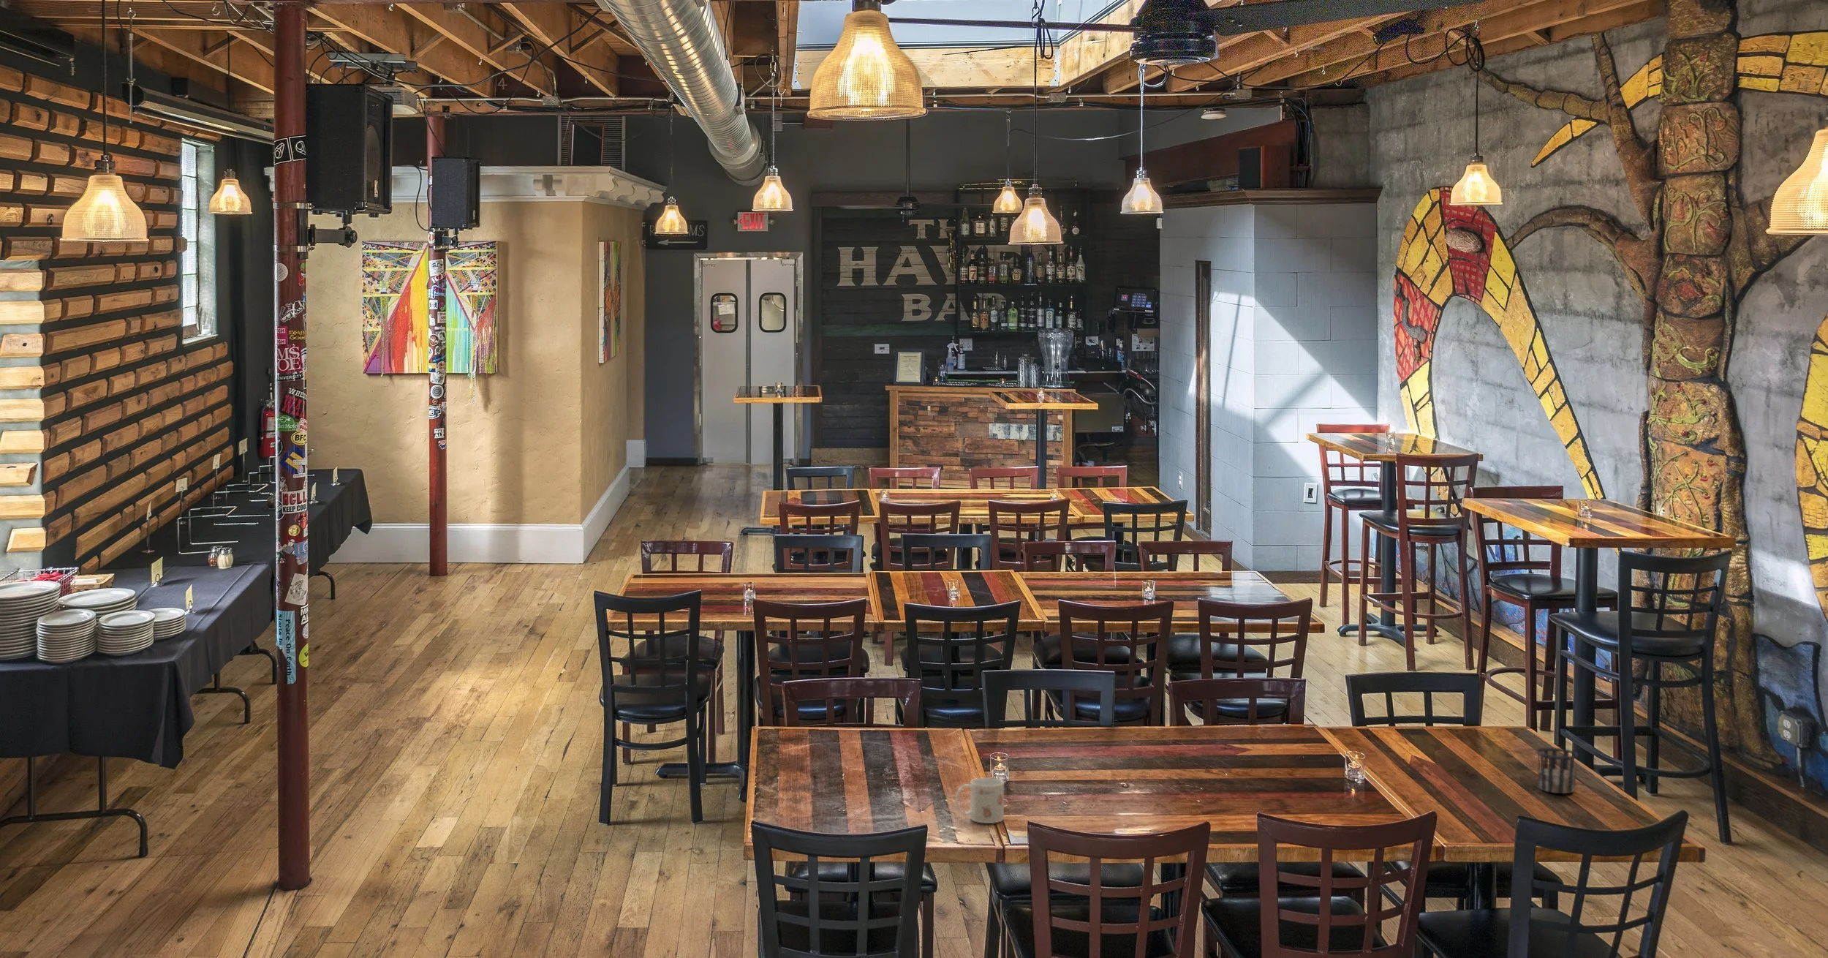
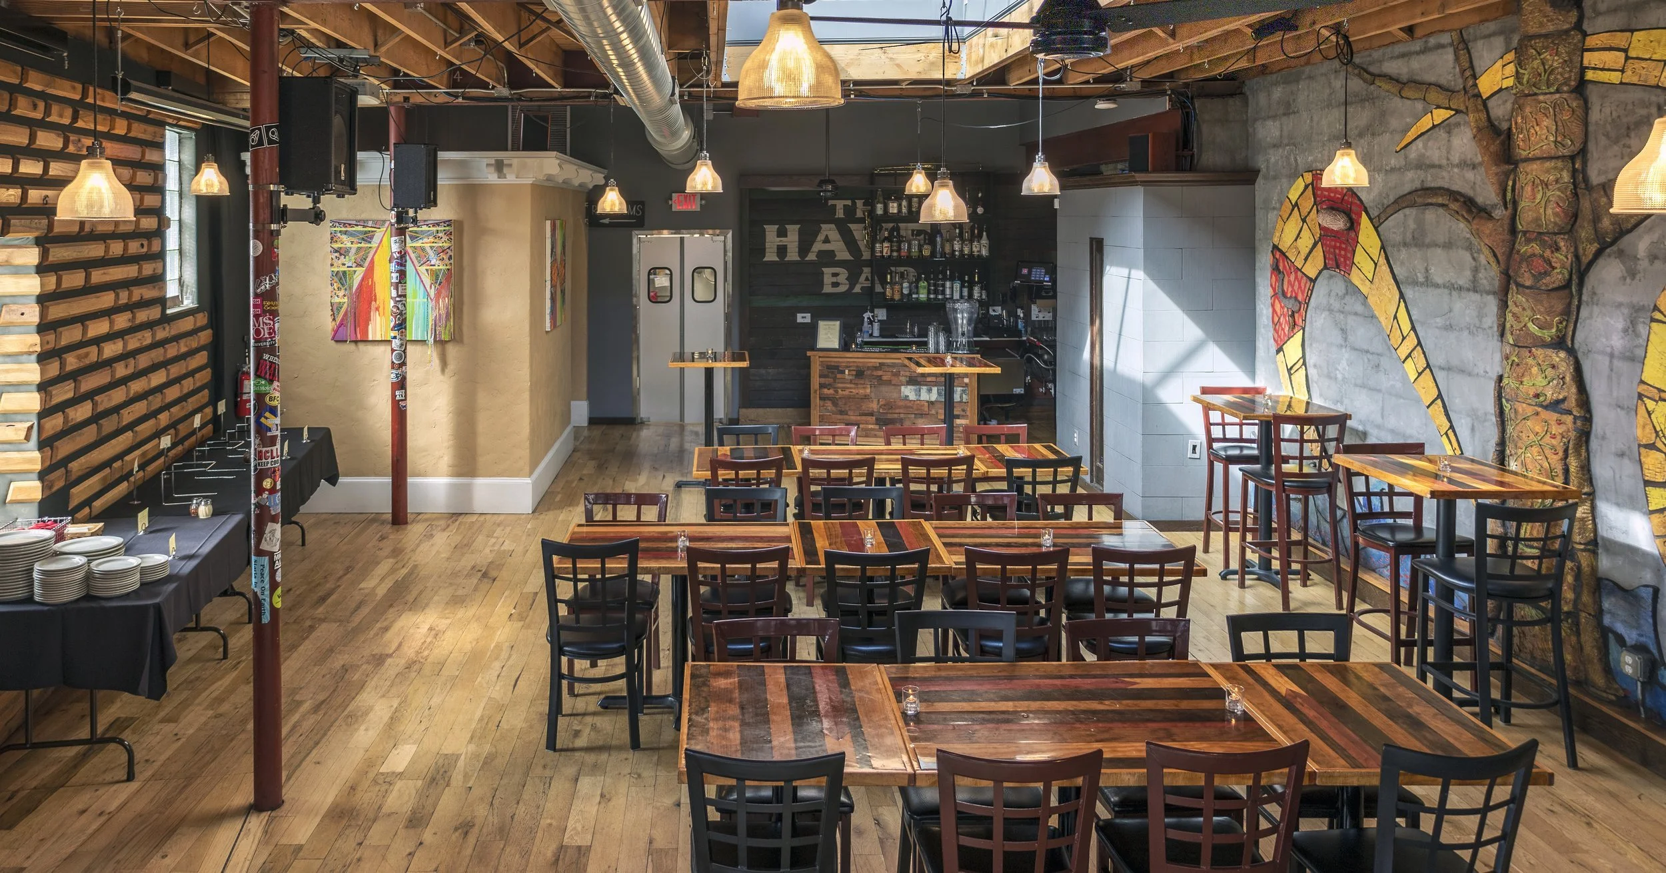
- mug (979, 800)
- cup (1557, 771)
